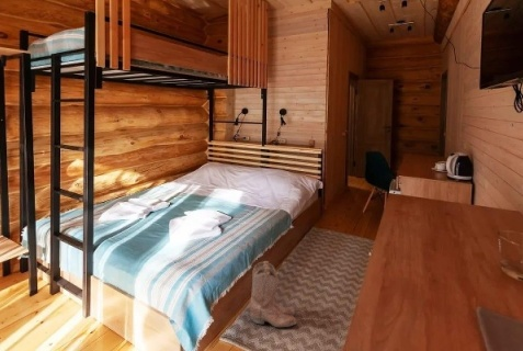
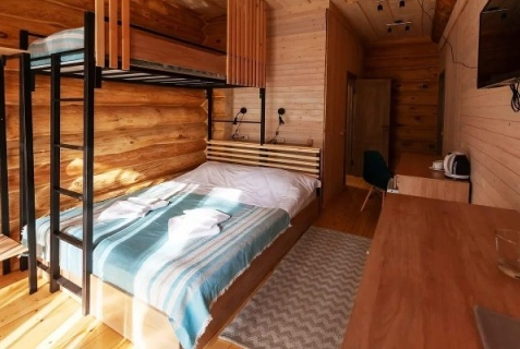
- boots (273, 291)
